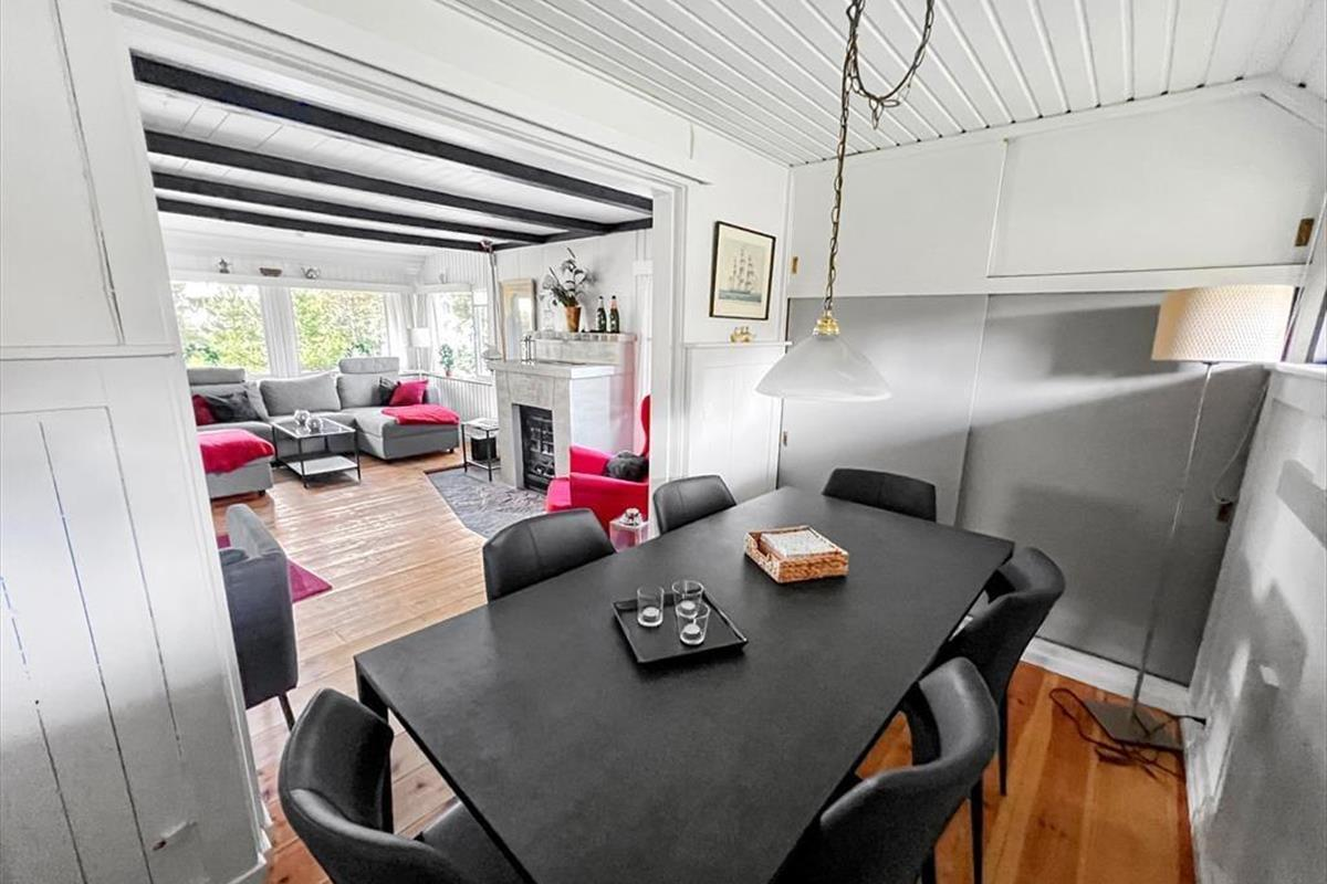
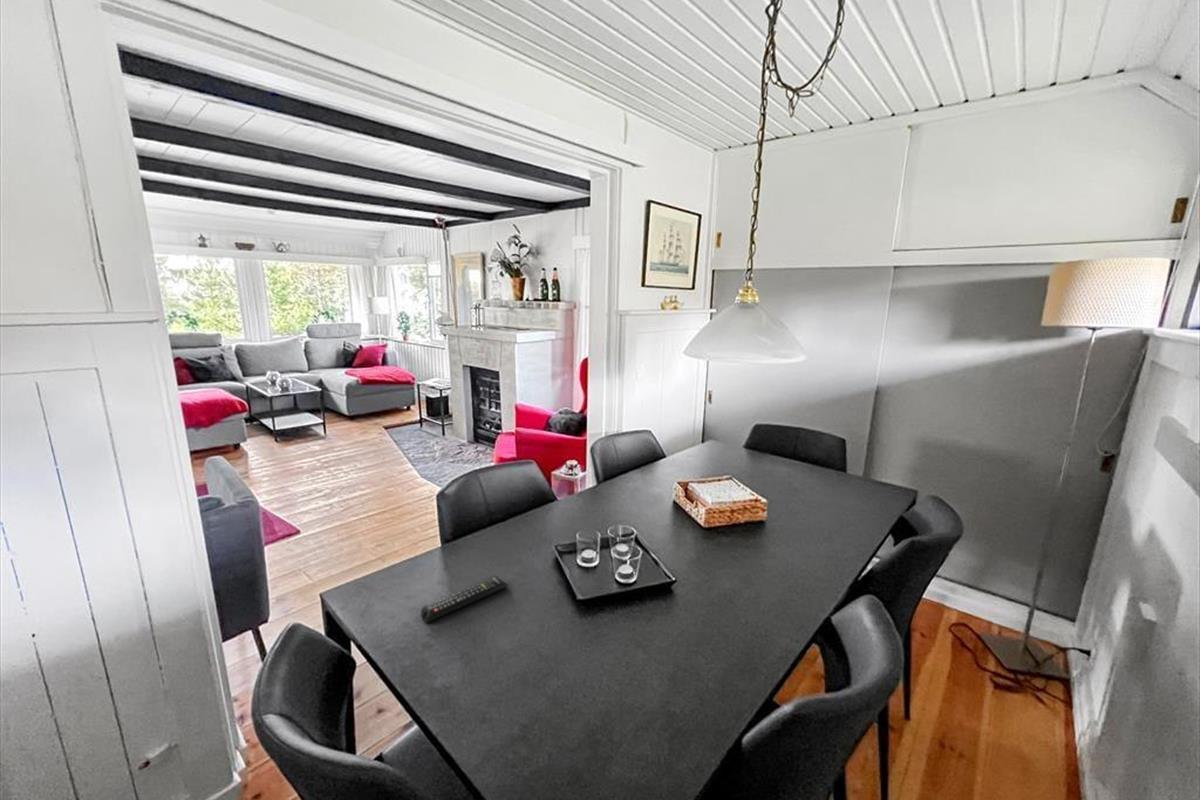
+ remote control (466, 597)
